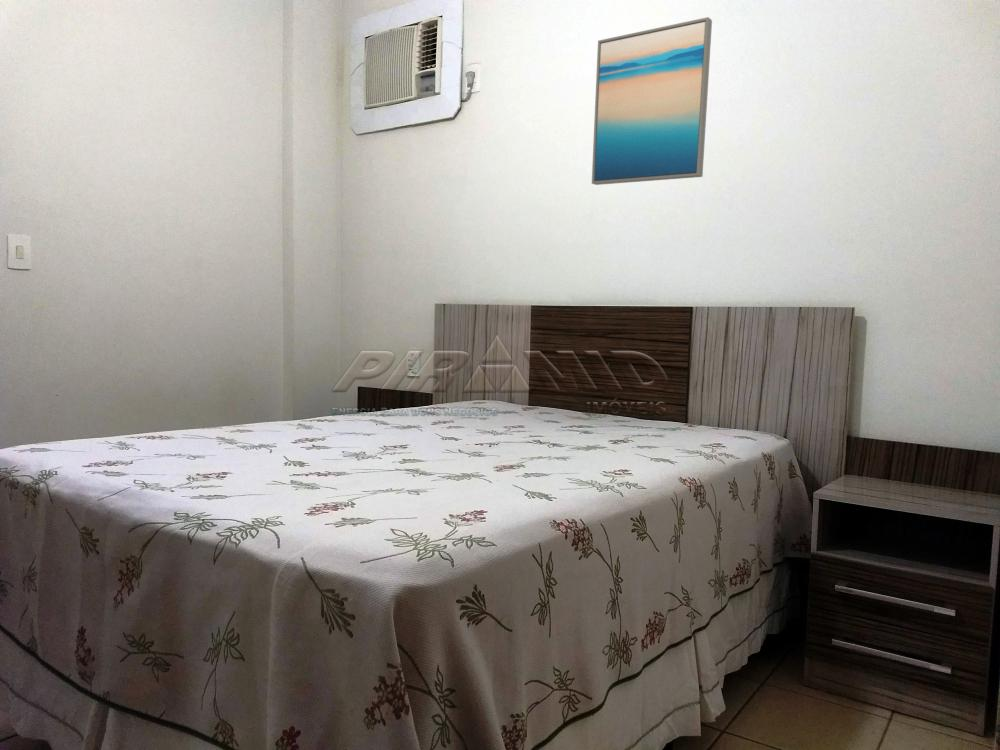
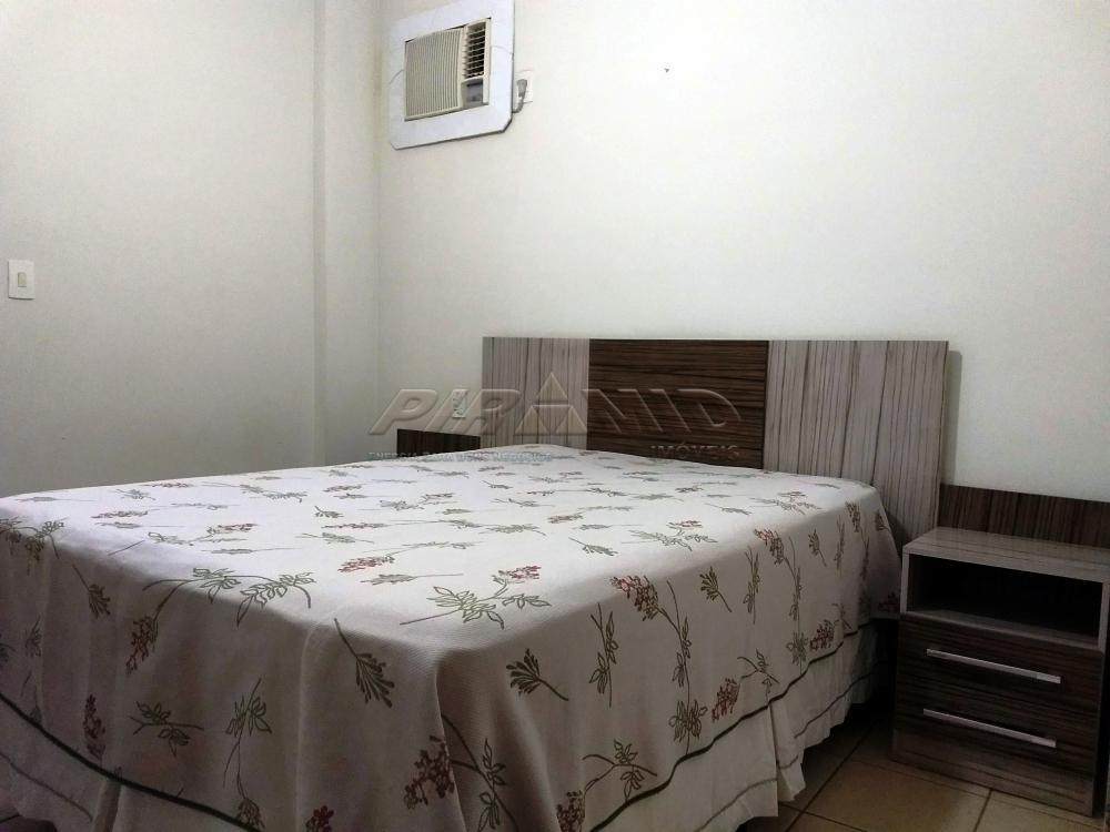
- wall art (648, 106)
